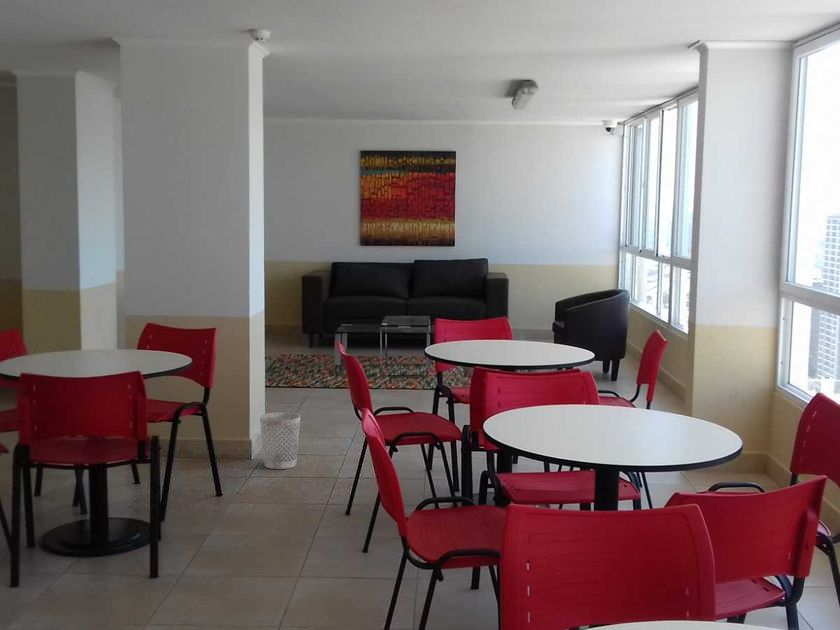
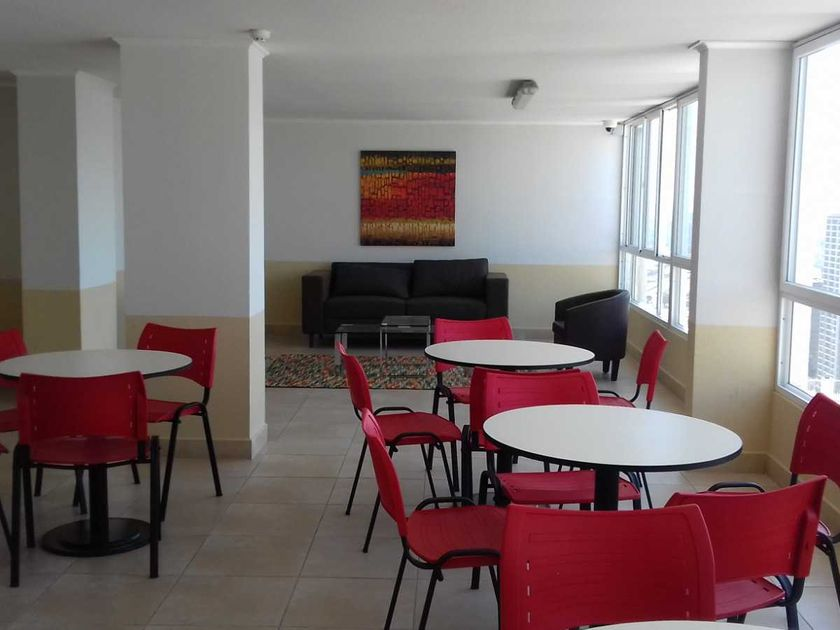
- wastebasket (280, 440)
